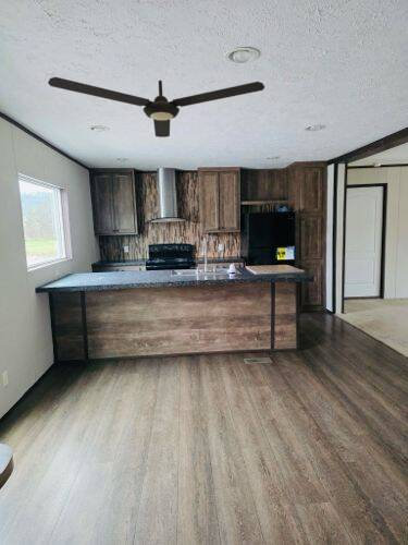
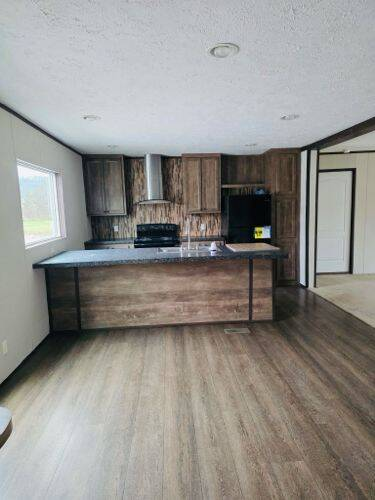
- ceiling fan (161, 108)
